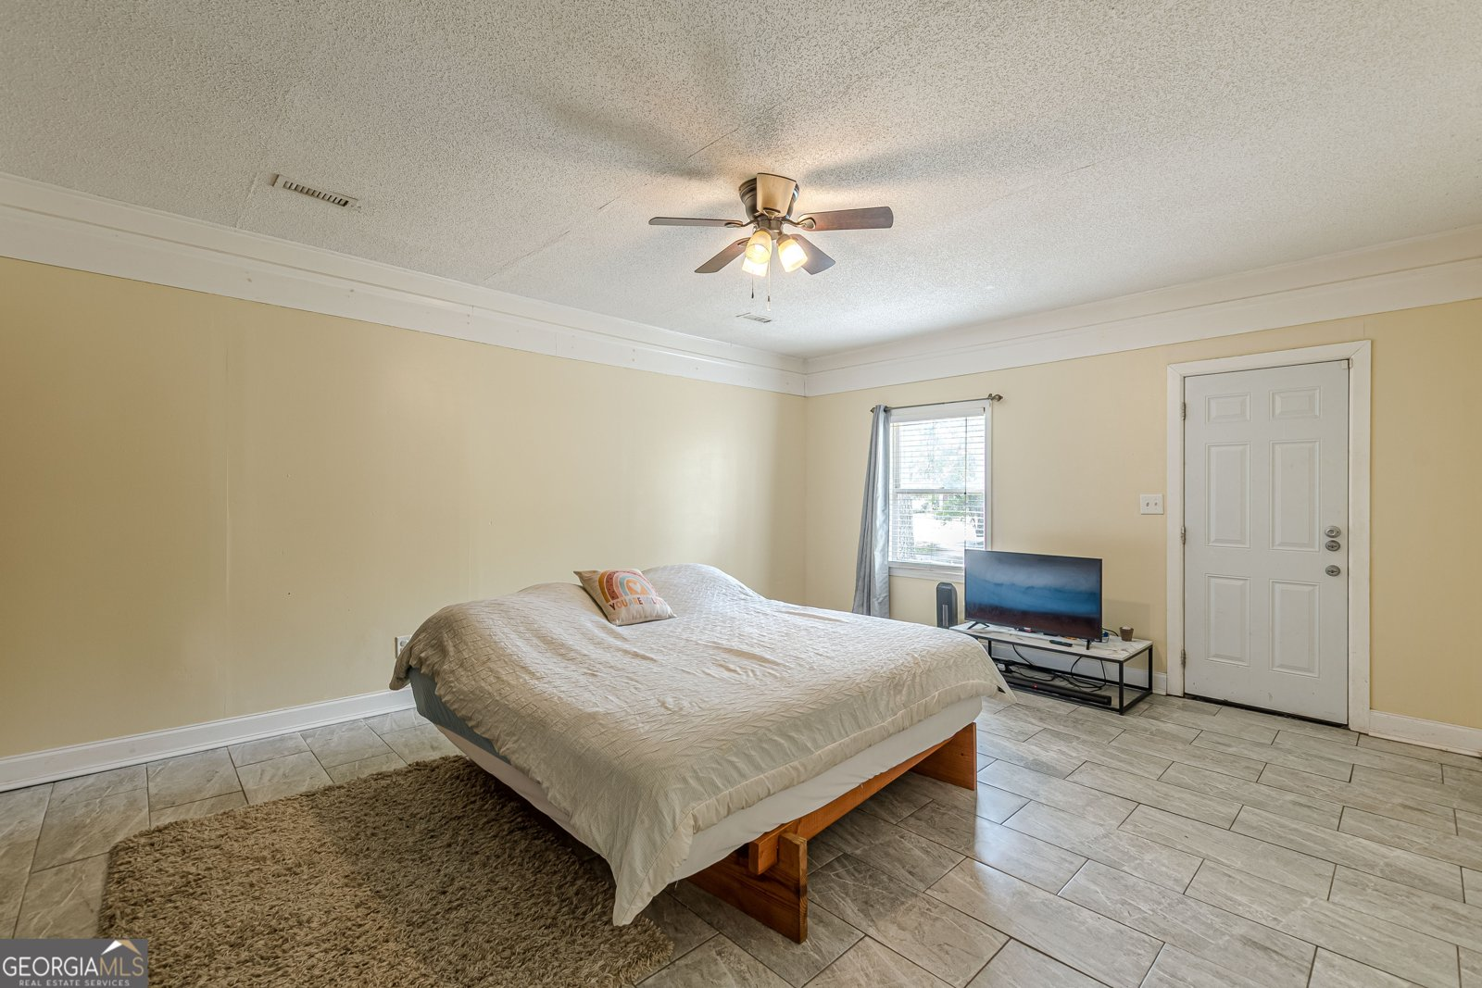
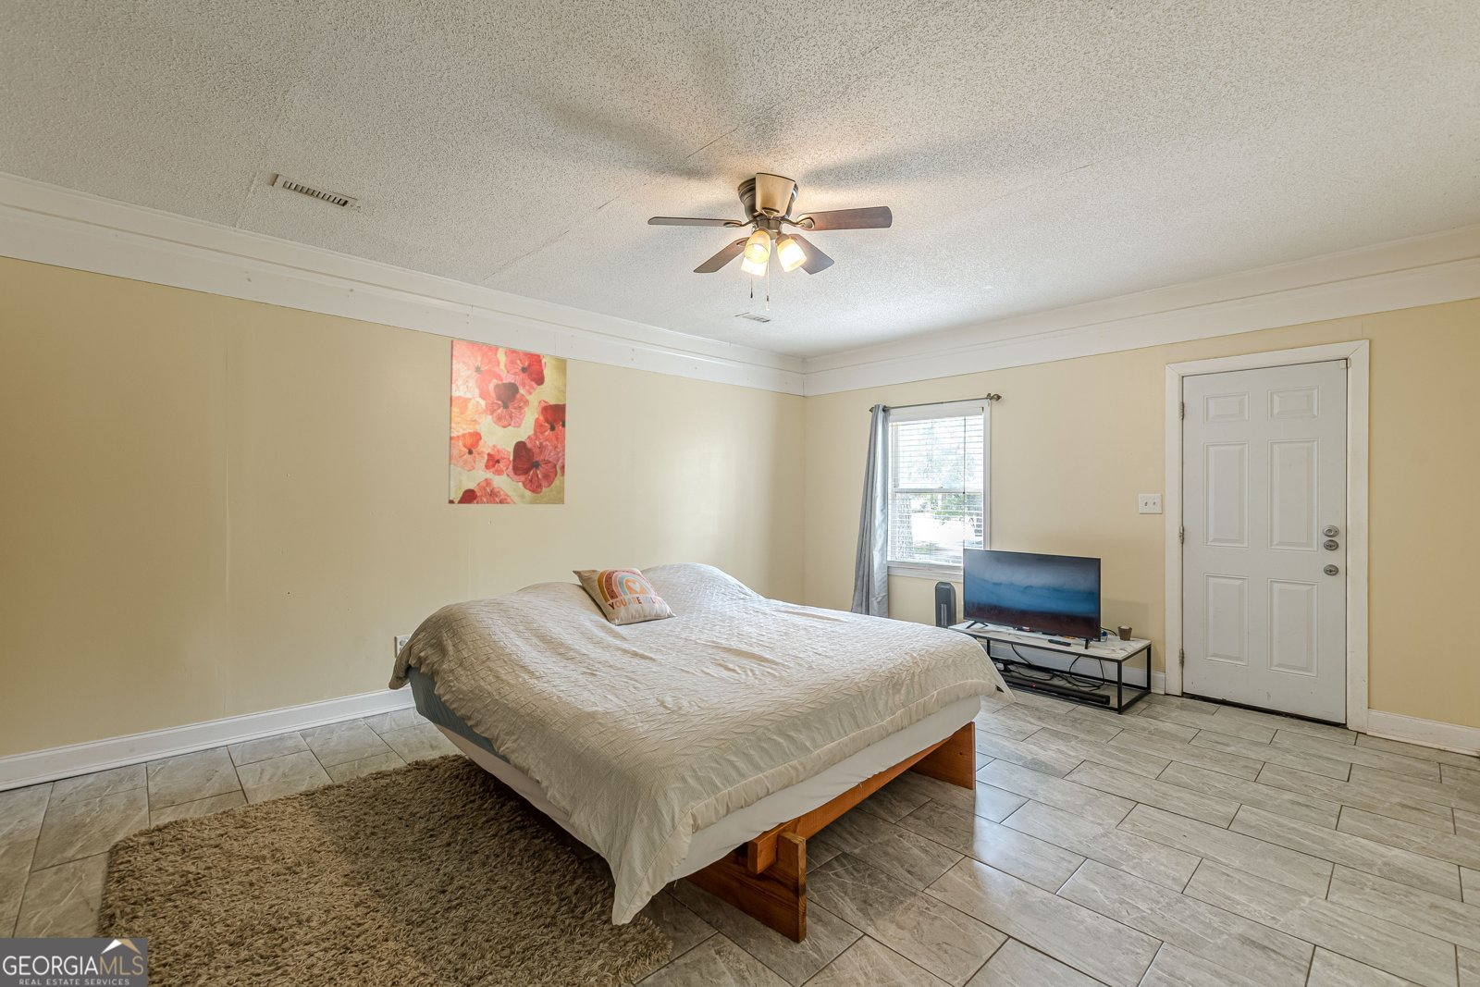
+ wall art (511, 426)
